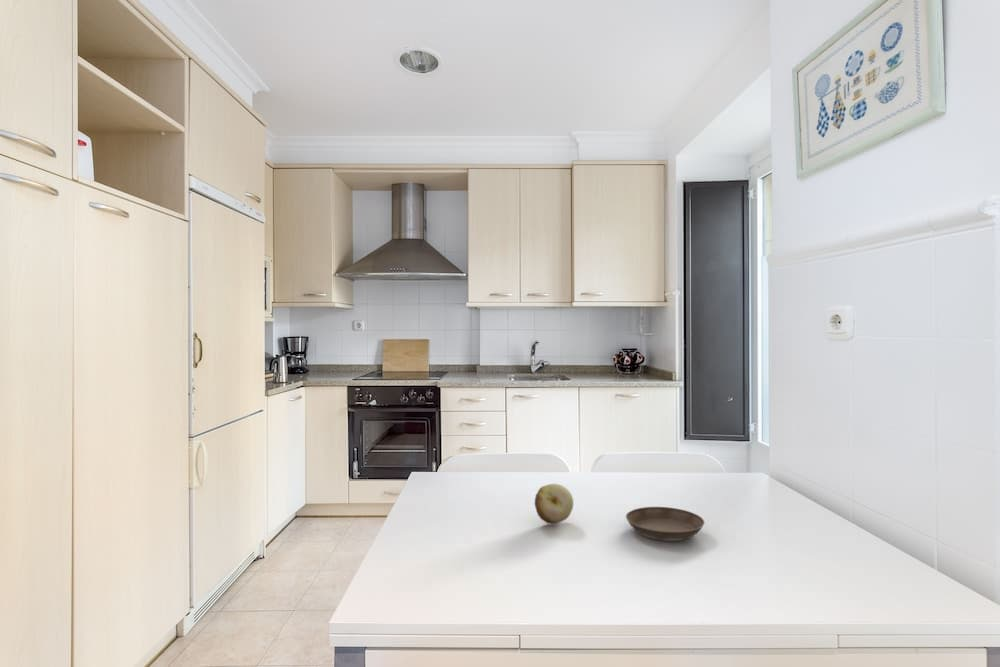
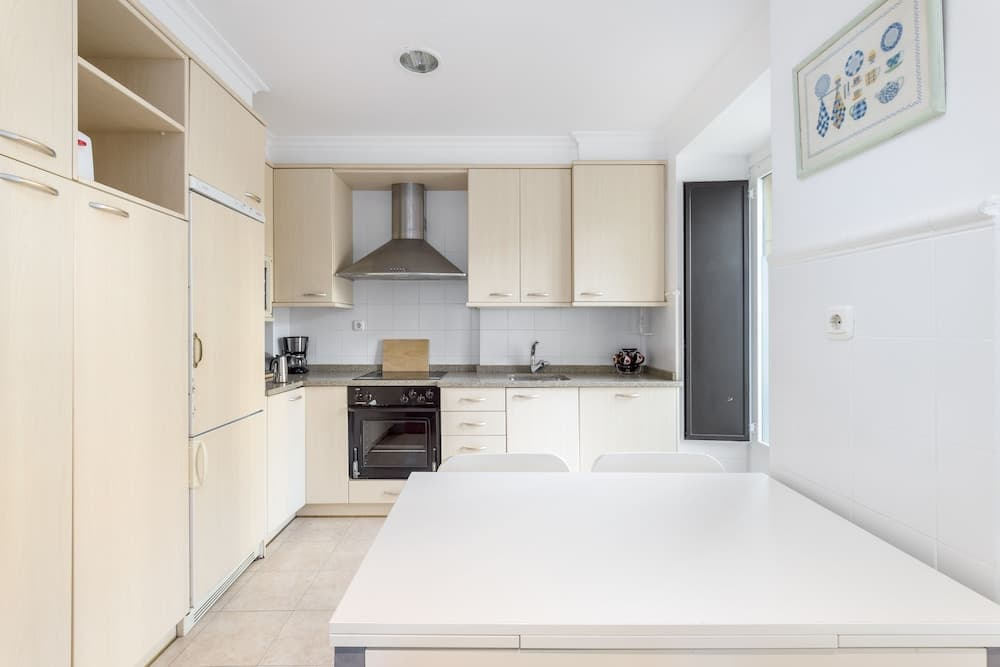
- saucer (664, 524)
- fruit (554, 503)
